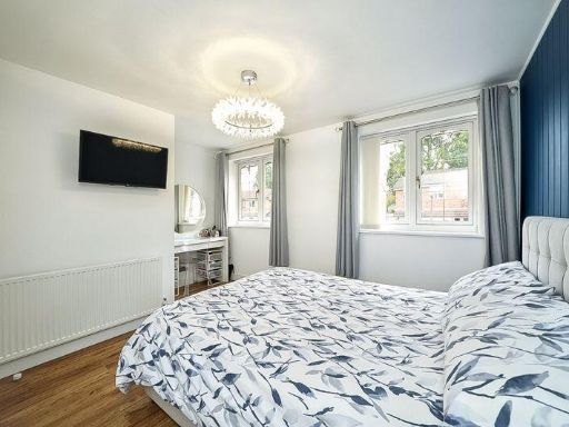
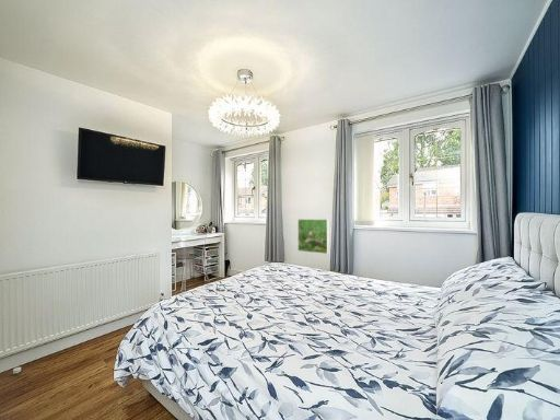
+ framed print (312, 235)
